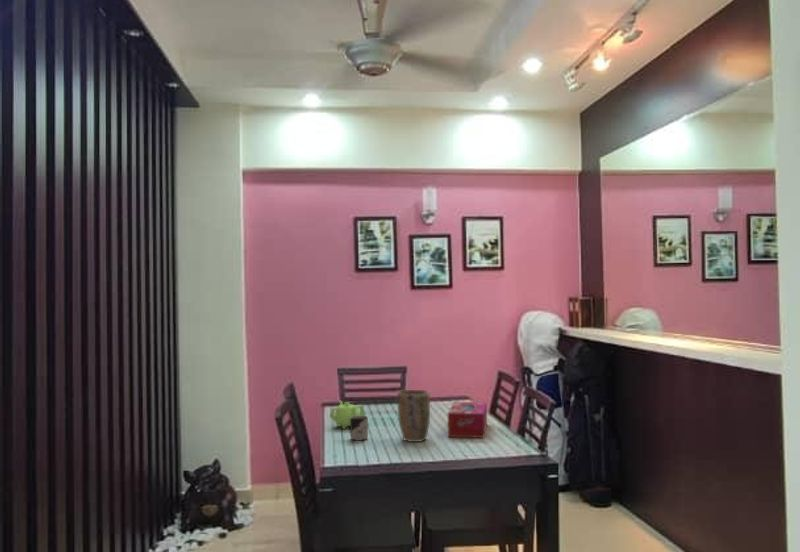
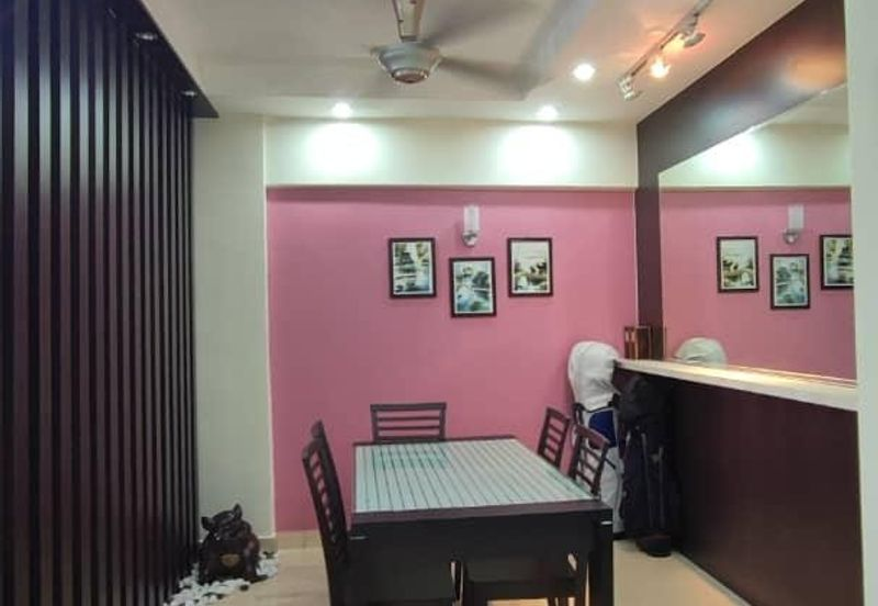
- tissue box (468, 418)
- teapot (347, 414)
- plant pot (414, 415)
- cup (359, 428)
